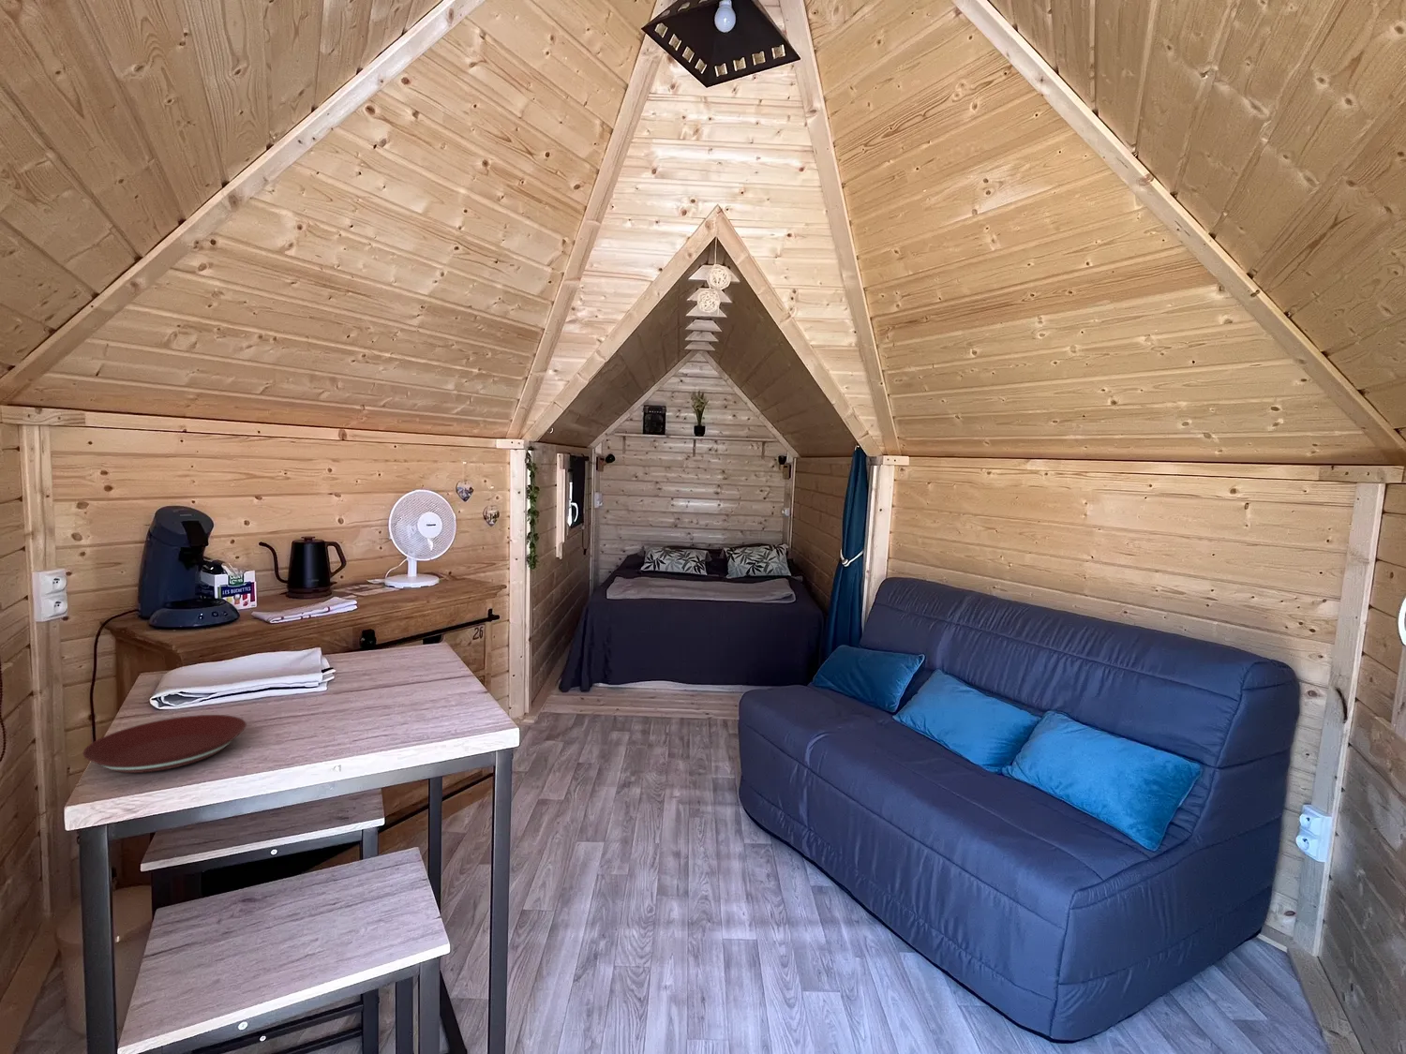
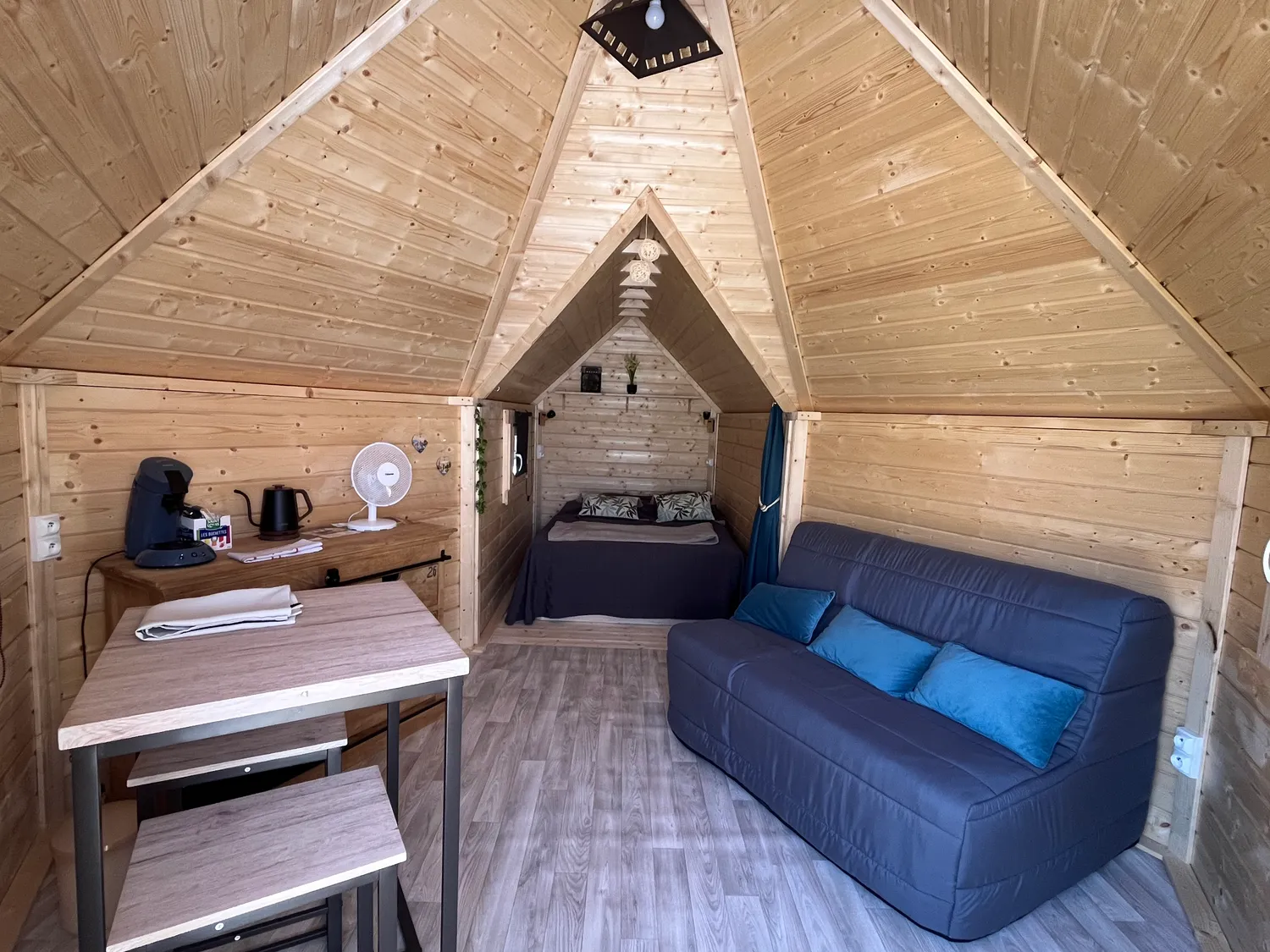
- plate (169, 745)
